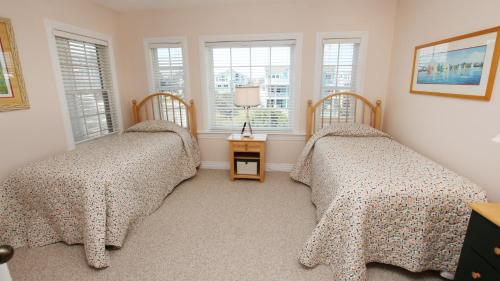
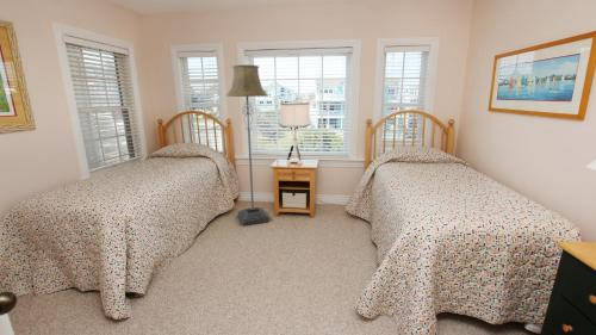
+ floor lamp (249, 147)
